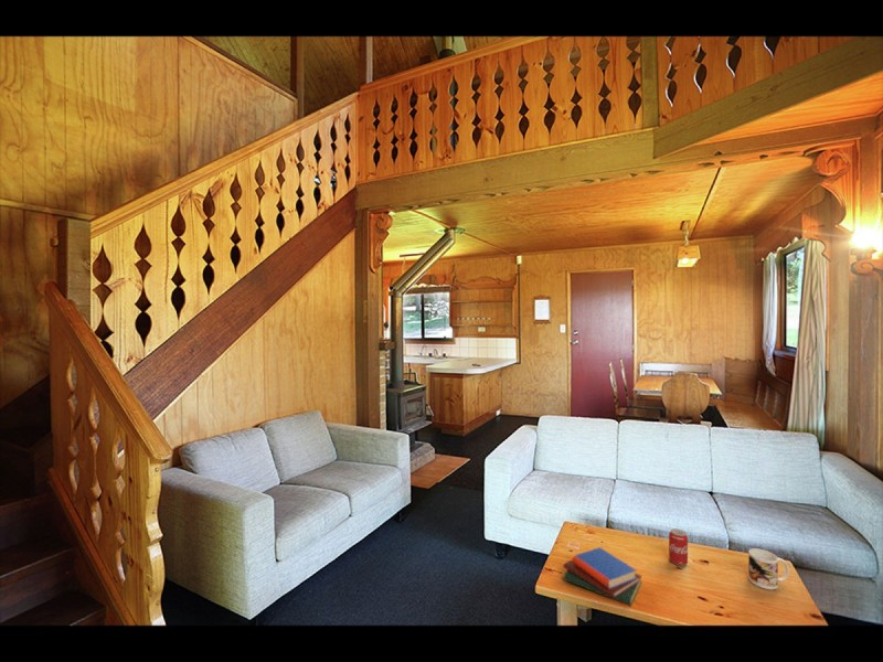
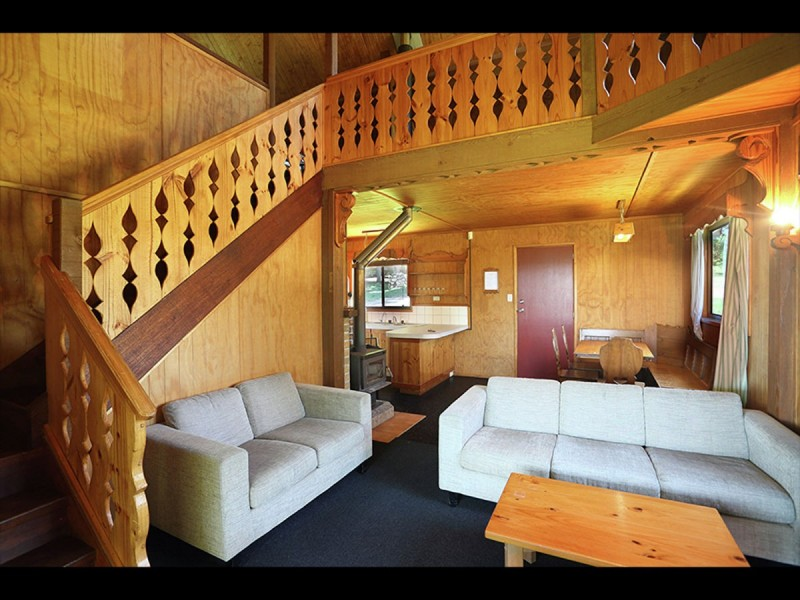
- book (600, 572)
- beverage can (678, 546)
- mug (768, 568)
